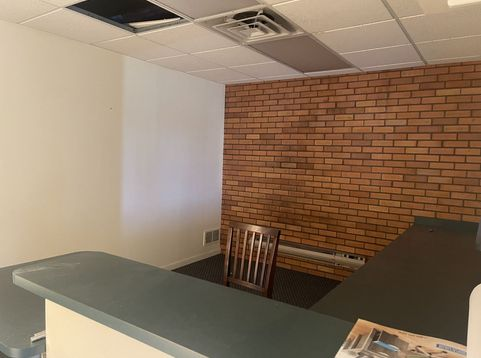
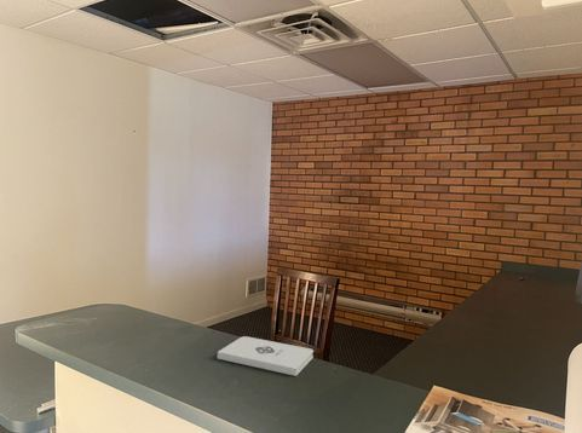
+ notepad (266, 353)
